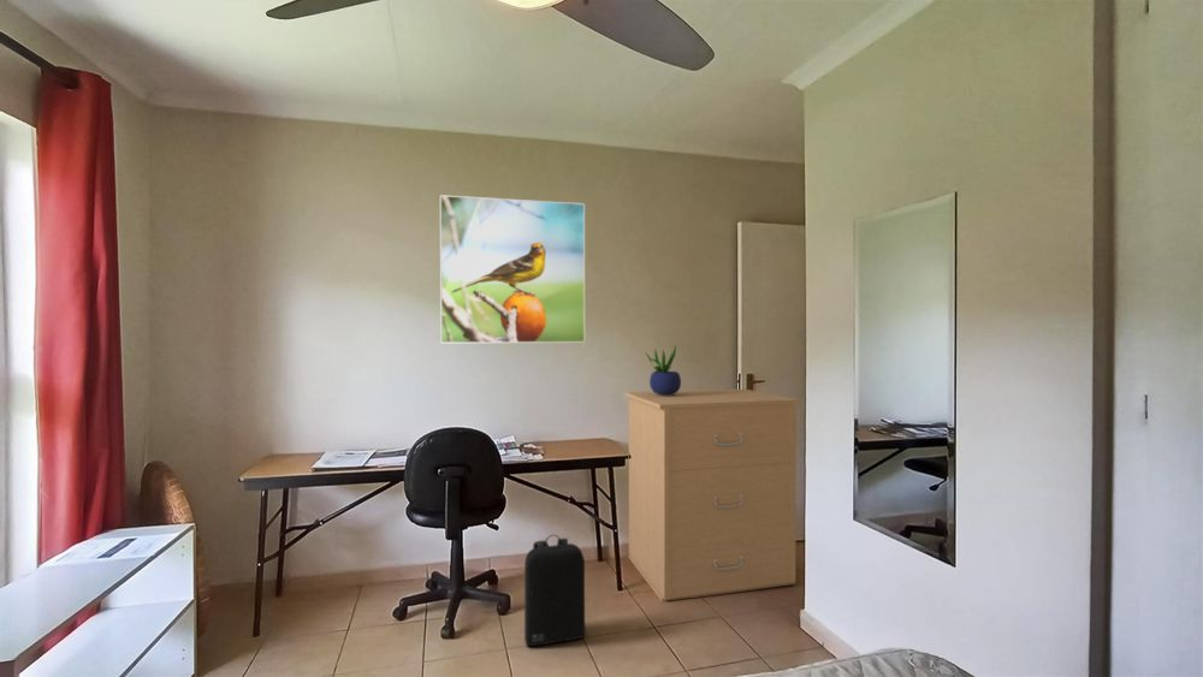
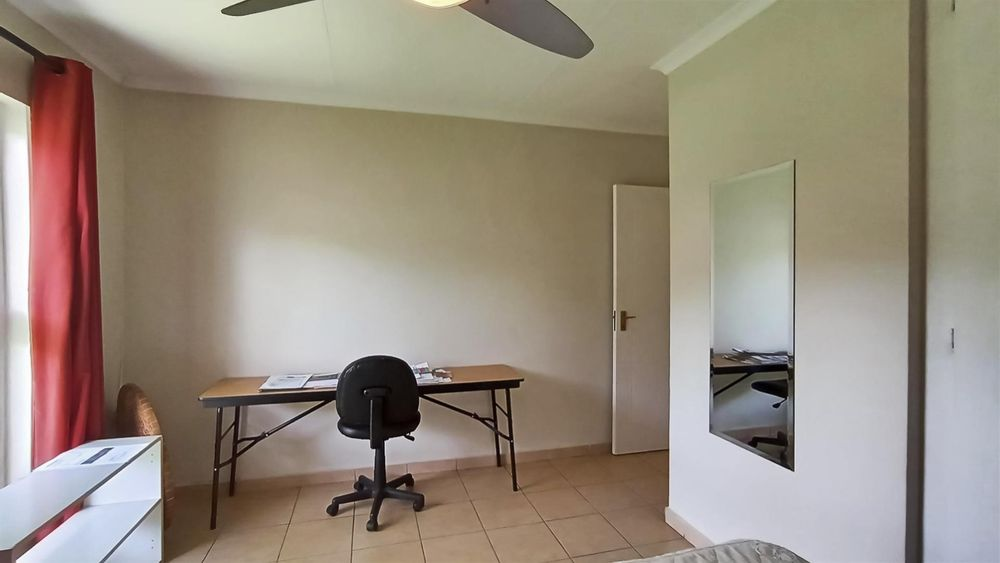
- potted plant (663, 369)
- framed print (514, 271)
- filing cabinet (707, 482)
- backpack (552, 583)
